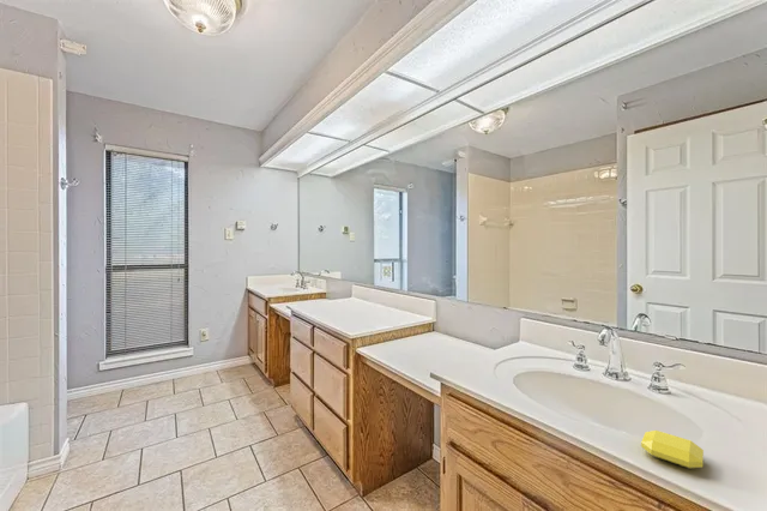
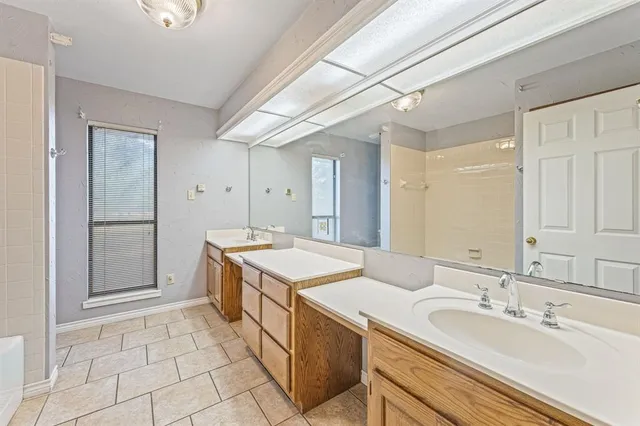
- soap bar (671, 447)
